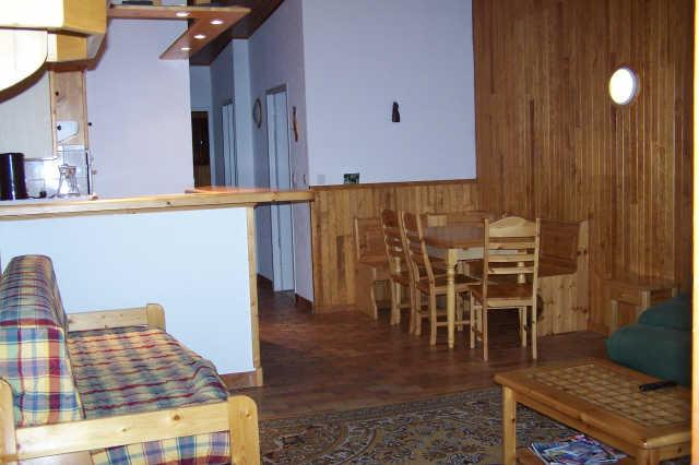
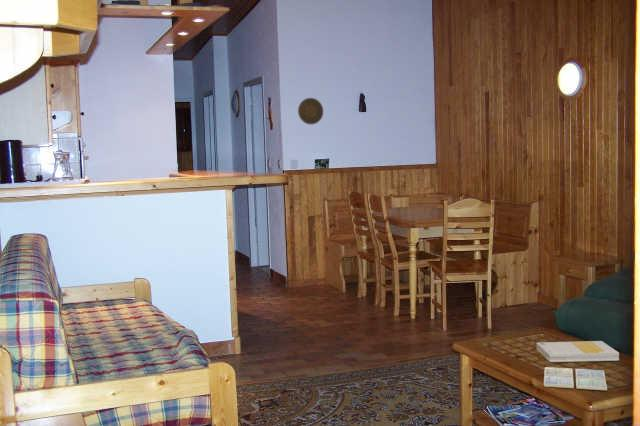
+ book (576, 351)
+ drink coaster (572, 378)
+ decorative plate (311, 111)
